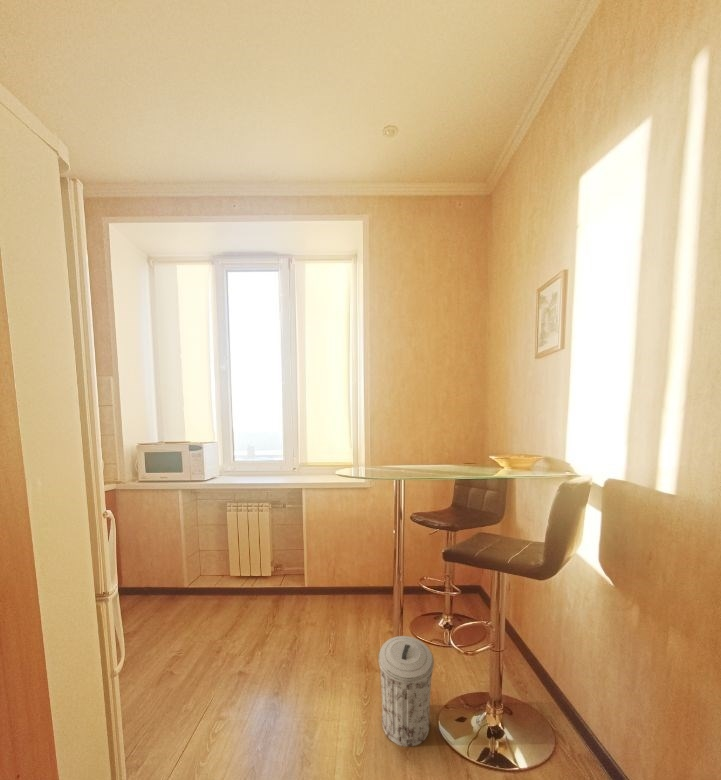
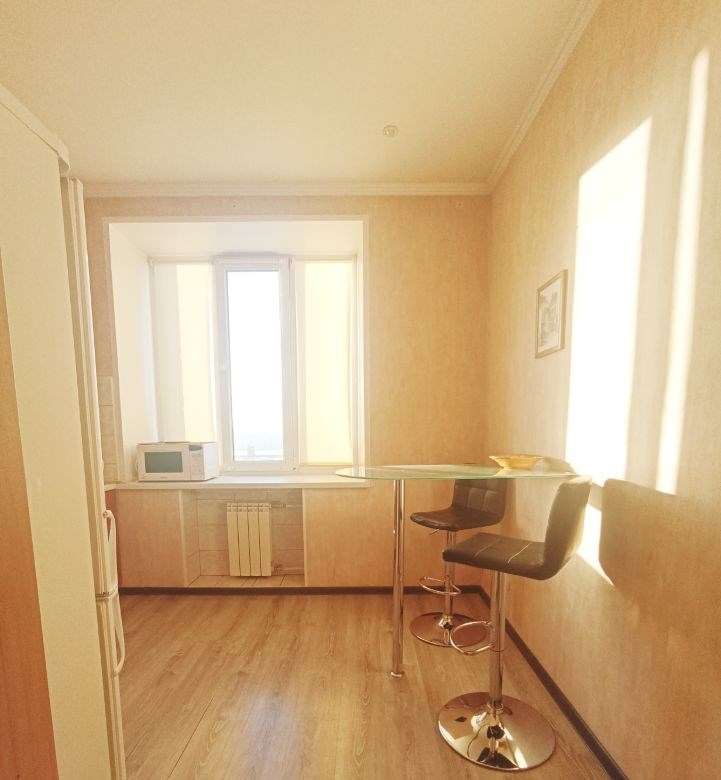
- trash can (405, 687)
